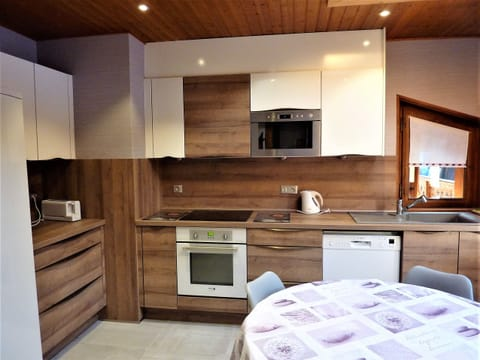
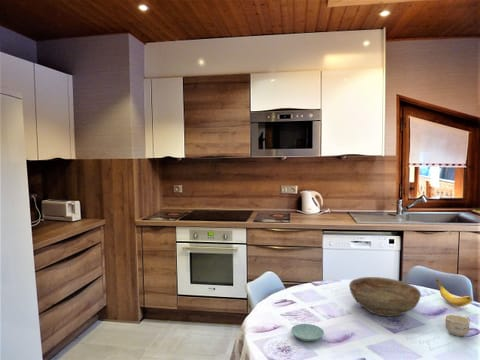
+ bowl (383, 297)
+ banana (453, 296)
+ saucer (307, 333)
+ cup (459, 325)
